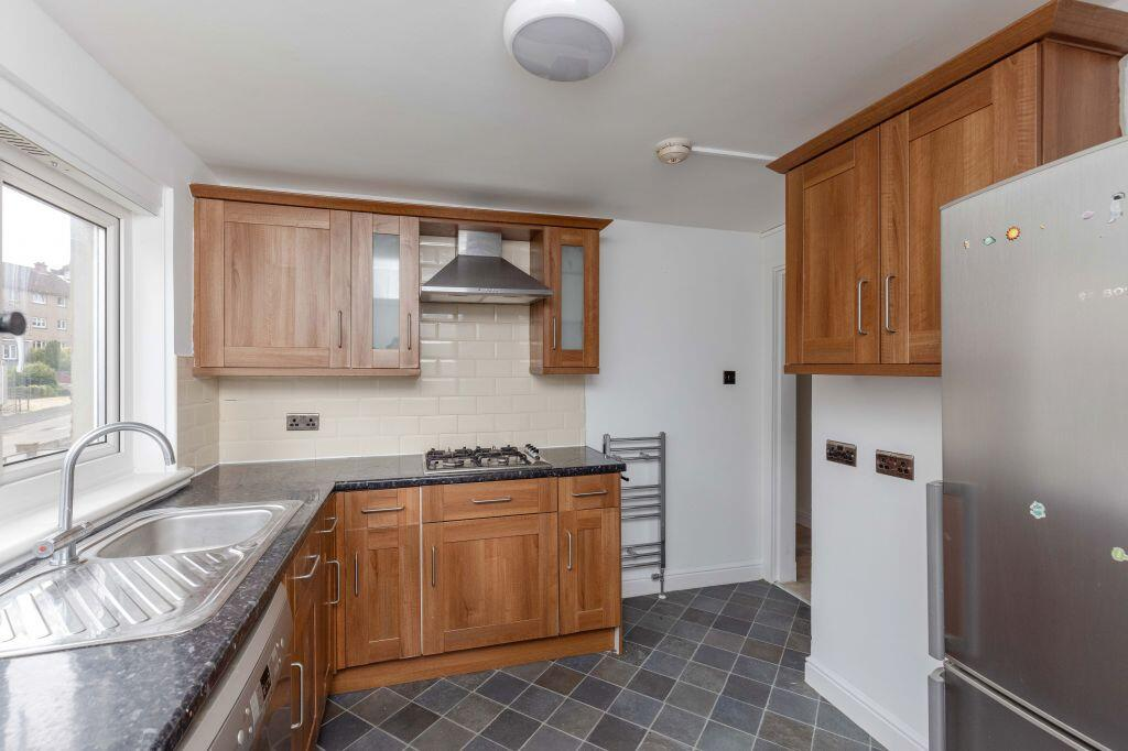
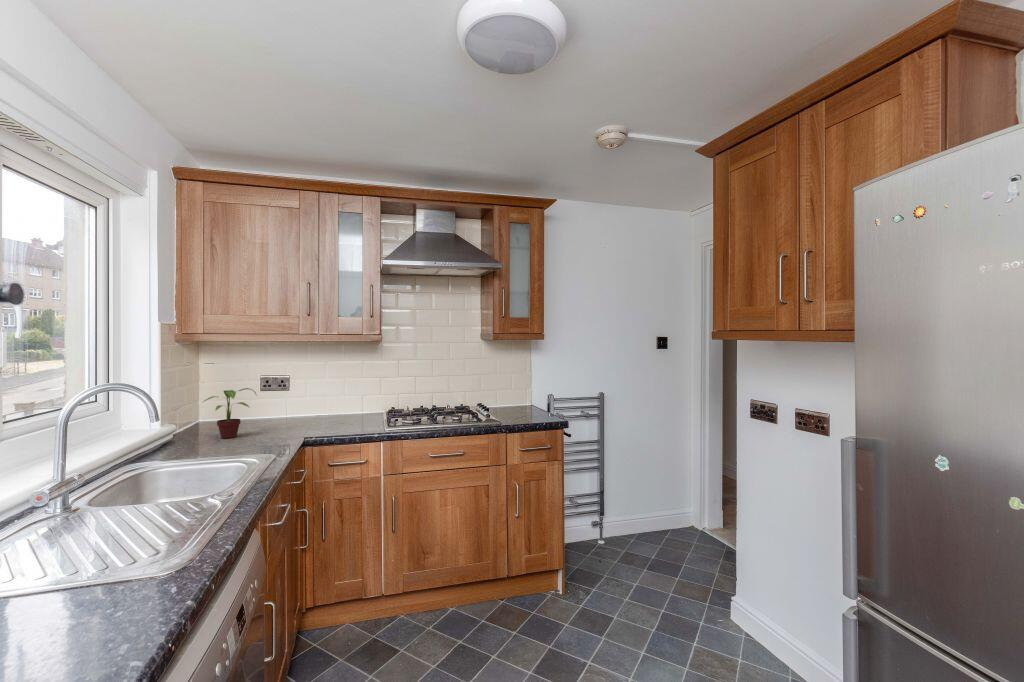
+ potted plant (230, 413)
